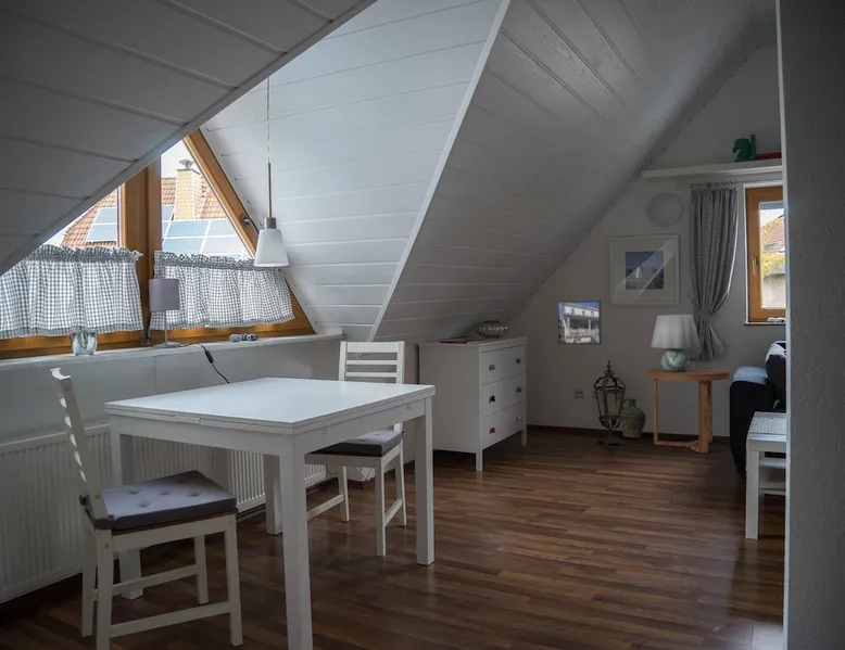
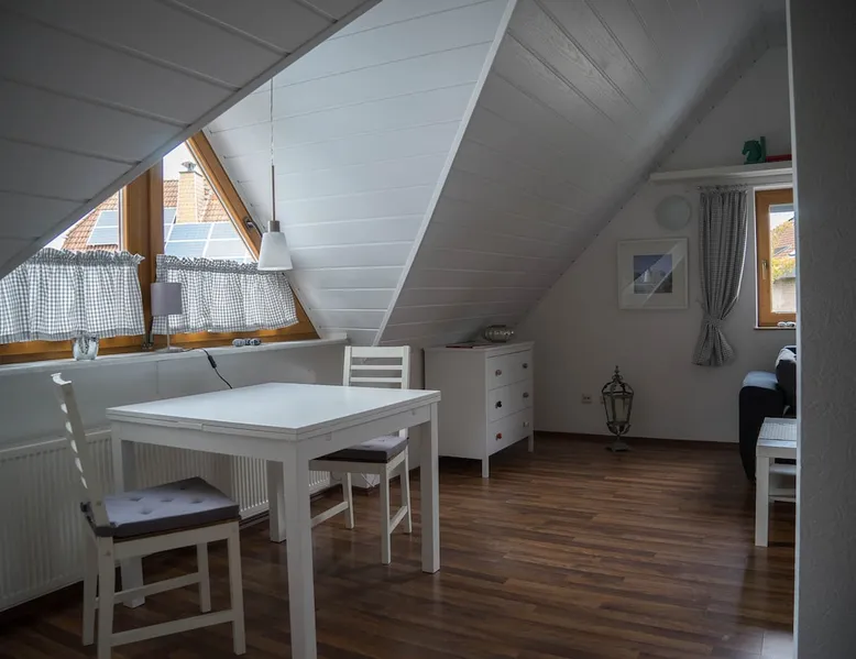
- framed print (578, 322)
- side table (698, 408)
- ceramic jug (632, 417)
- table lamp (674, 343)
